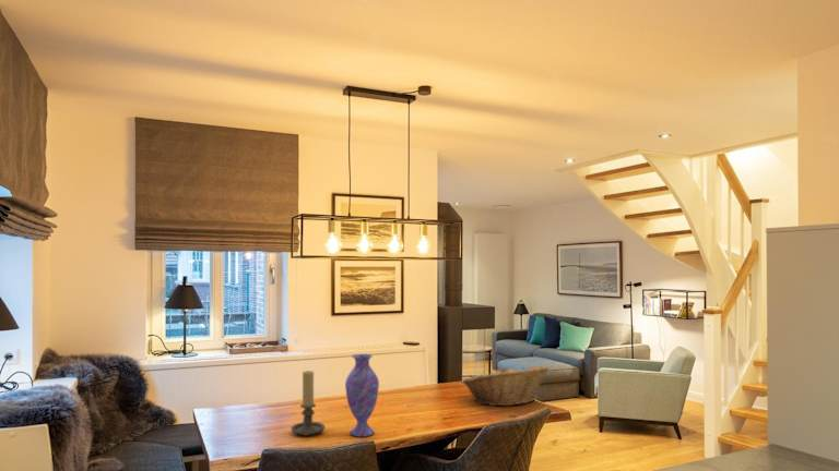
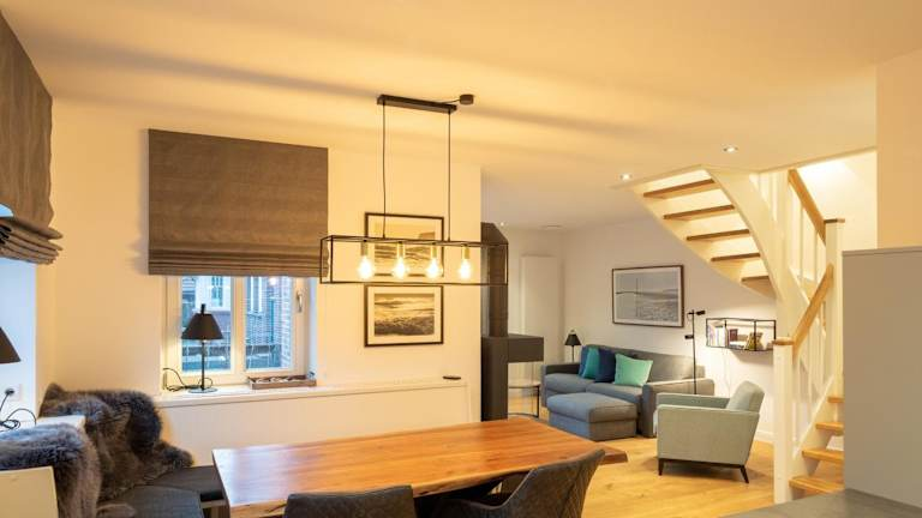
- fruit basket (506, 382)
- vase (362, 394)
- candle holder (307, 400)
